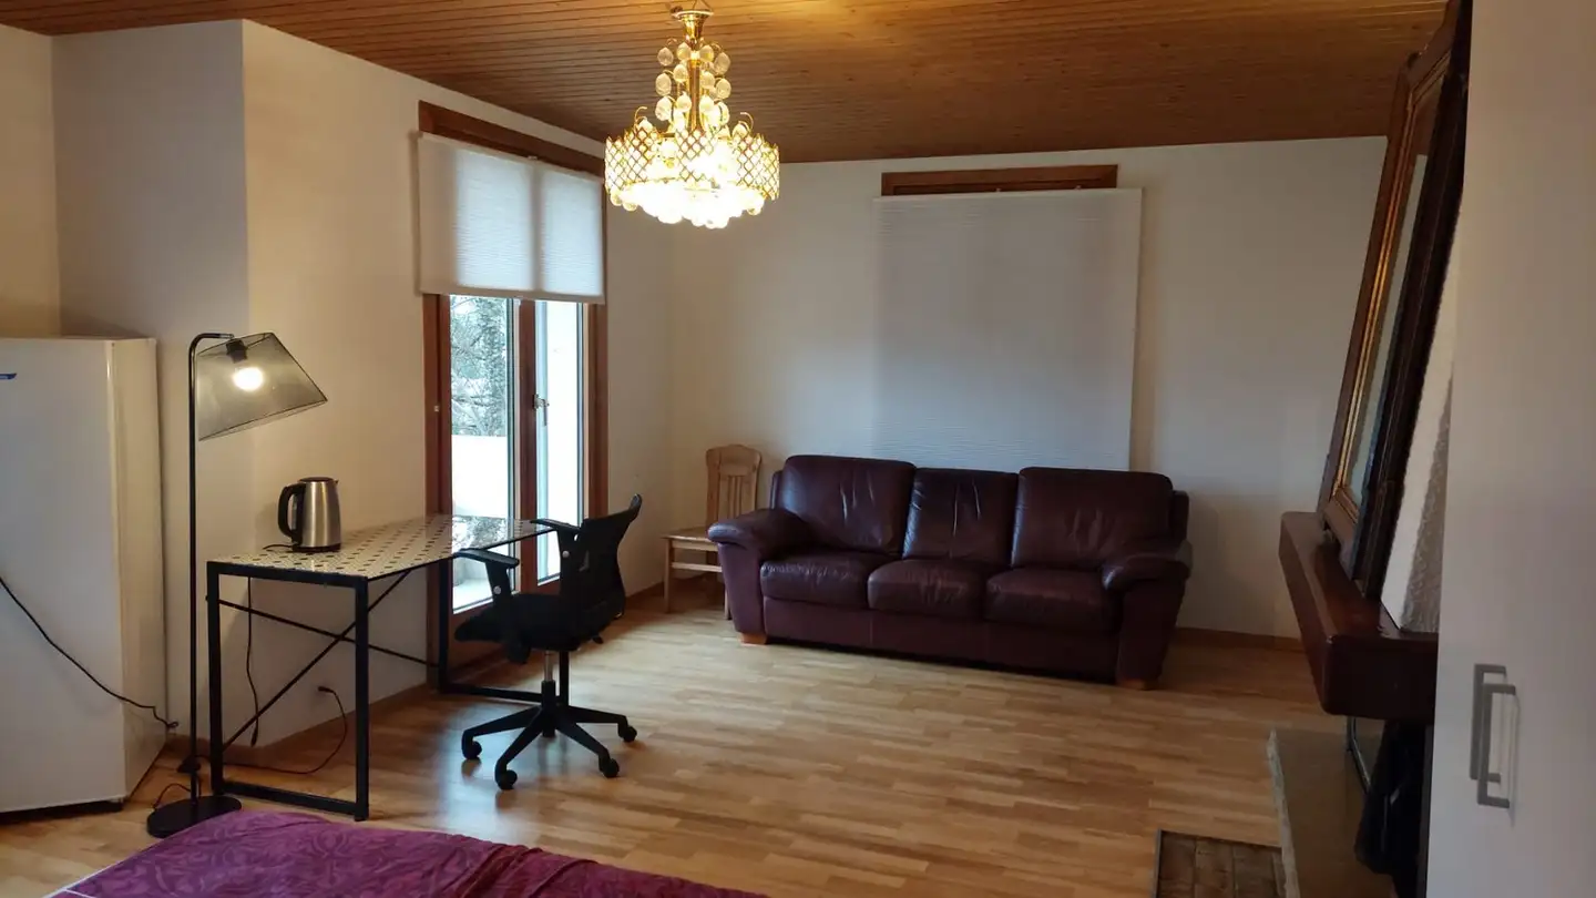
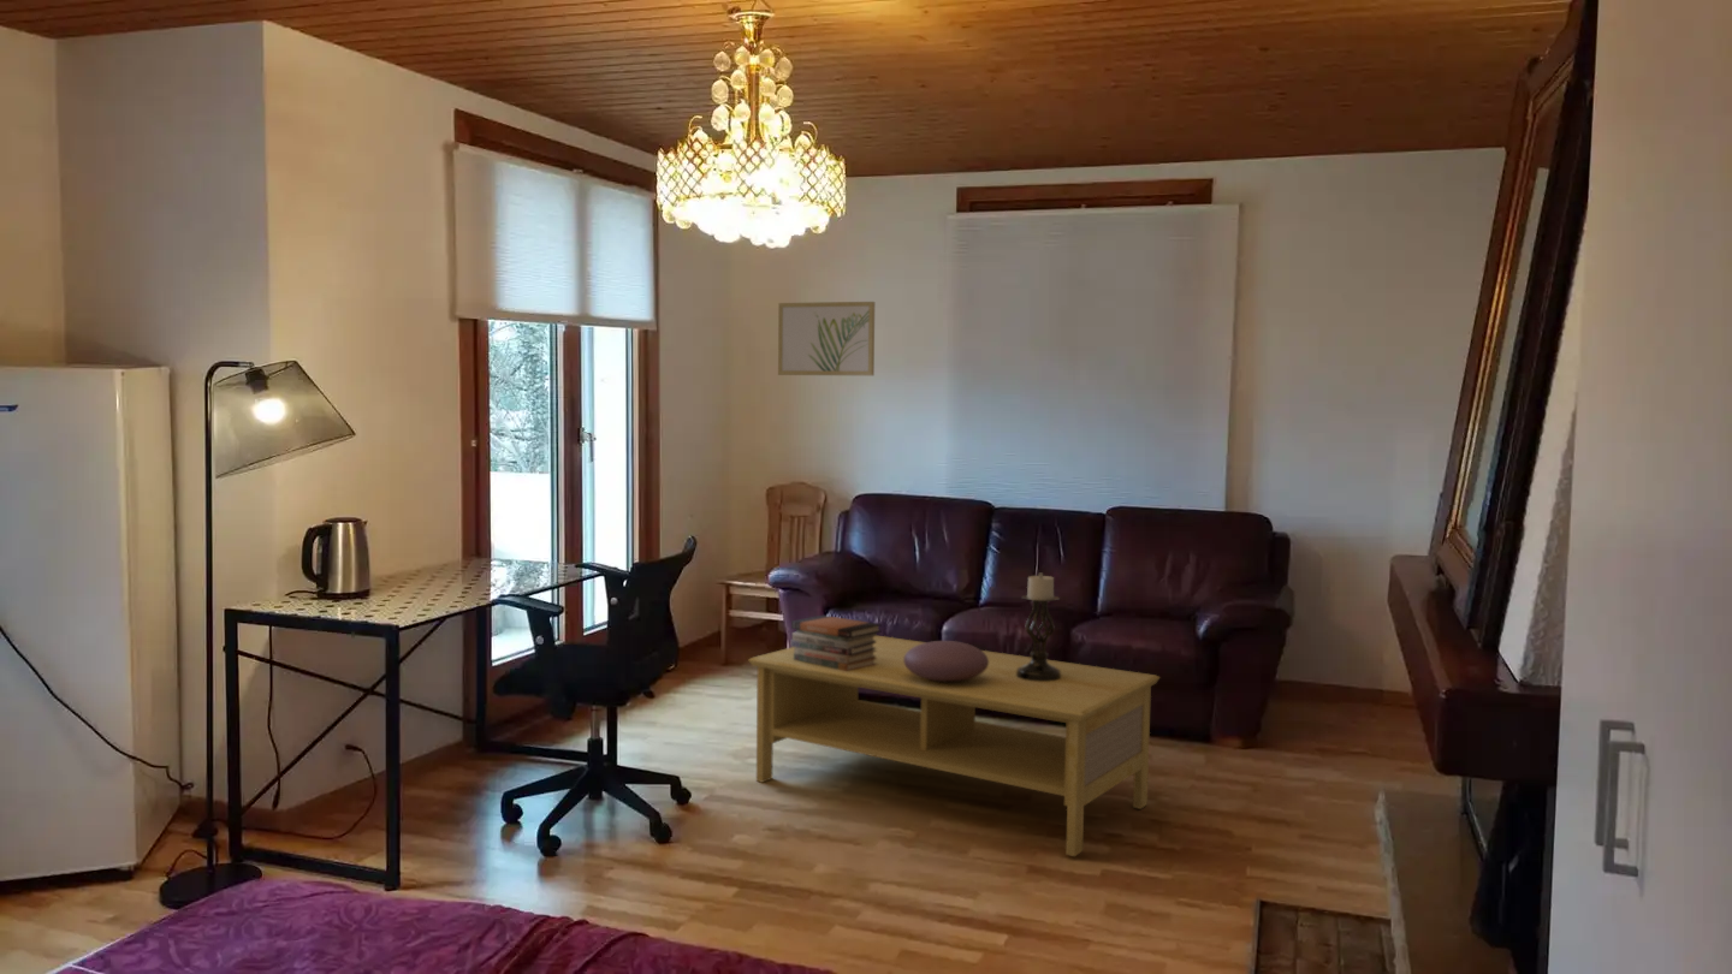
+ coffee table (948, 729)
+ wall art (825, 338)
+ decorative bowl (945, 660)
+ candle holder (1040, 625)
+ book stack (835, 641)
